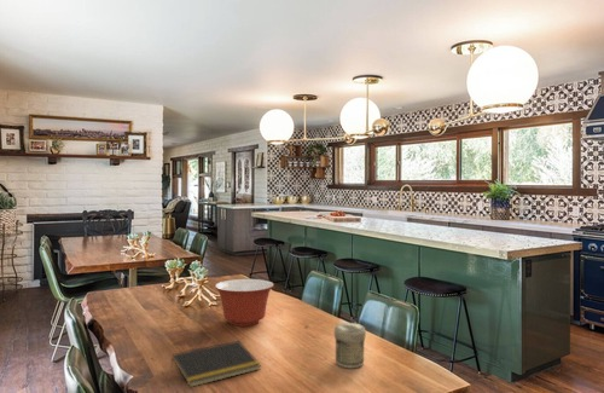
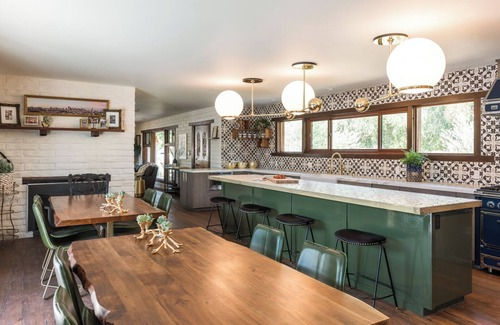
- notepad (216, 362)
- mixing bowl (244, 302)
- jar (349, 345)
